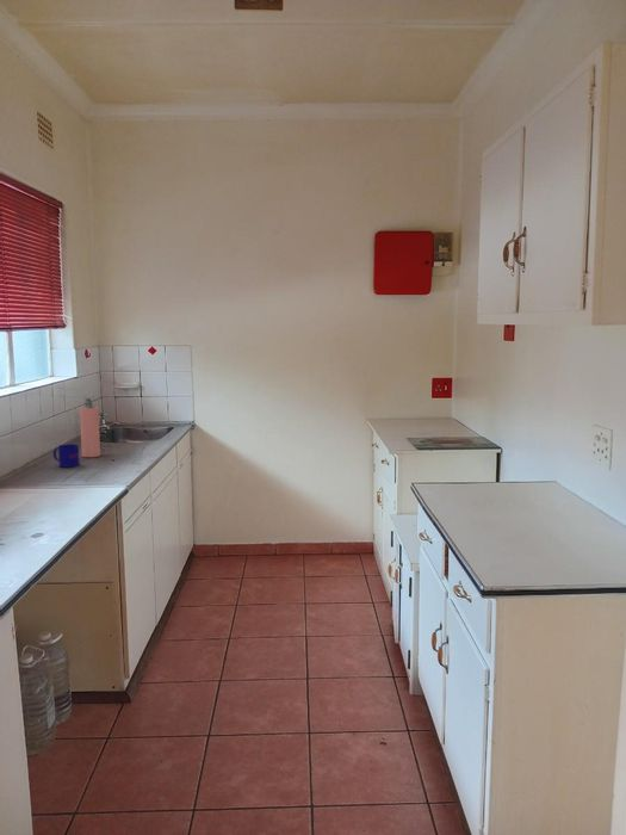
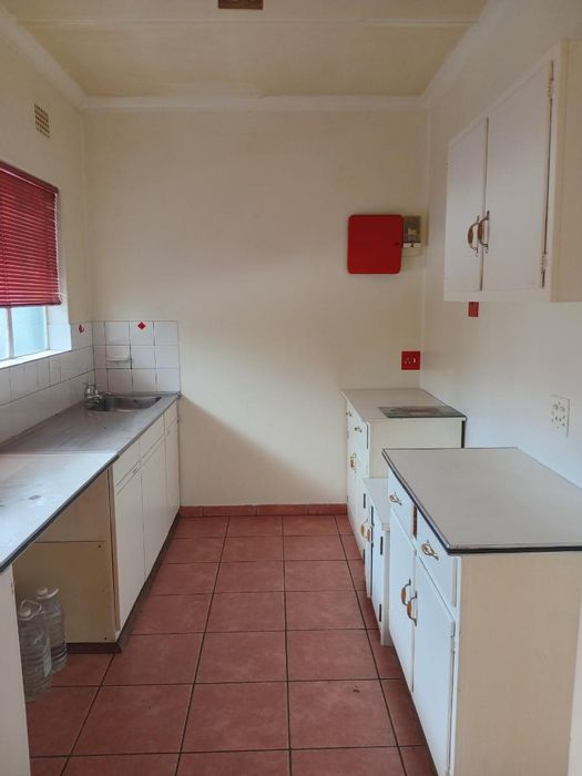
- mug (66, 454)
- spray bottle (89, 427)
